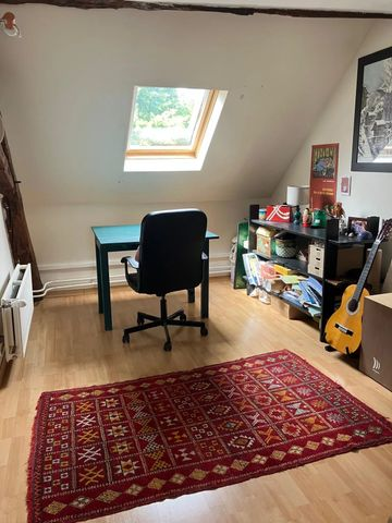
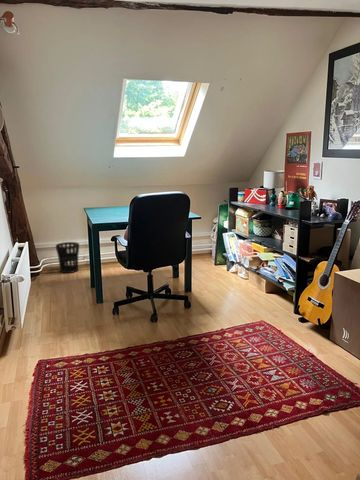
+ wastebasket (68, 257)
